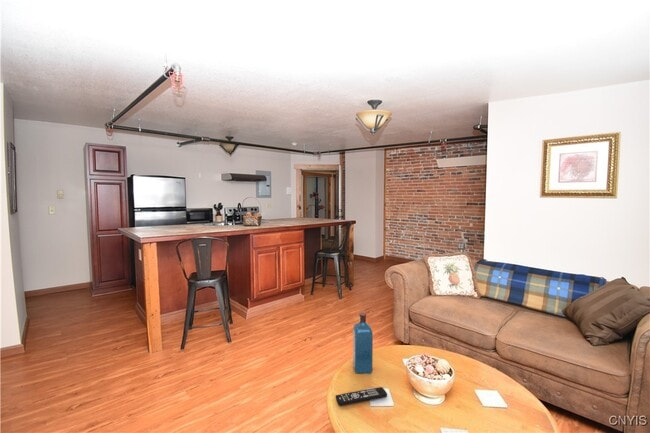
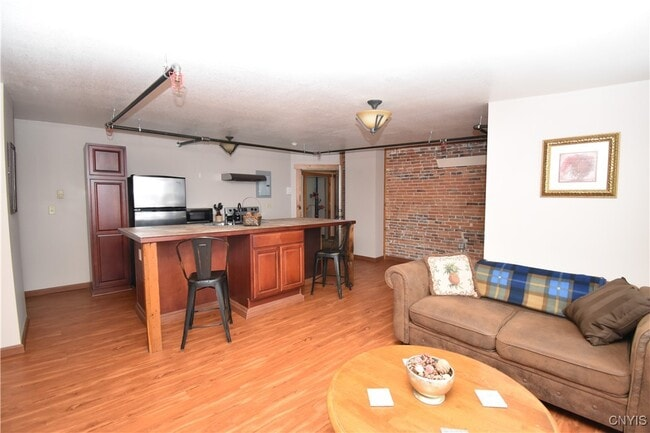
- liquor (362, 341)
- remote control (361, 396)
